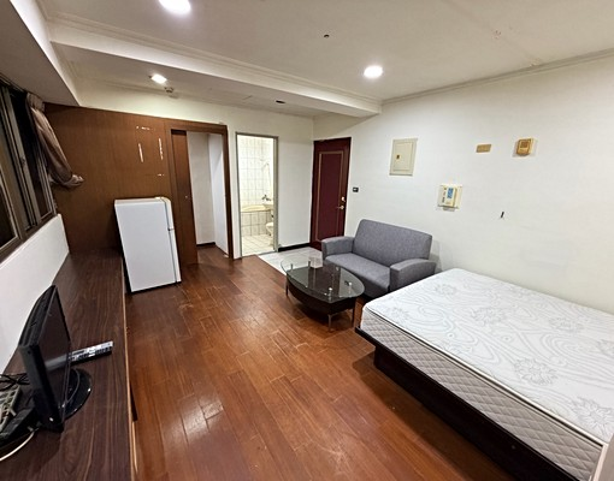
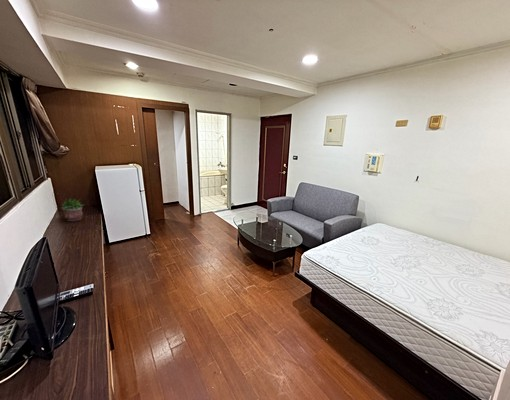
+ potted plant (74, 209)
